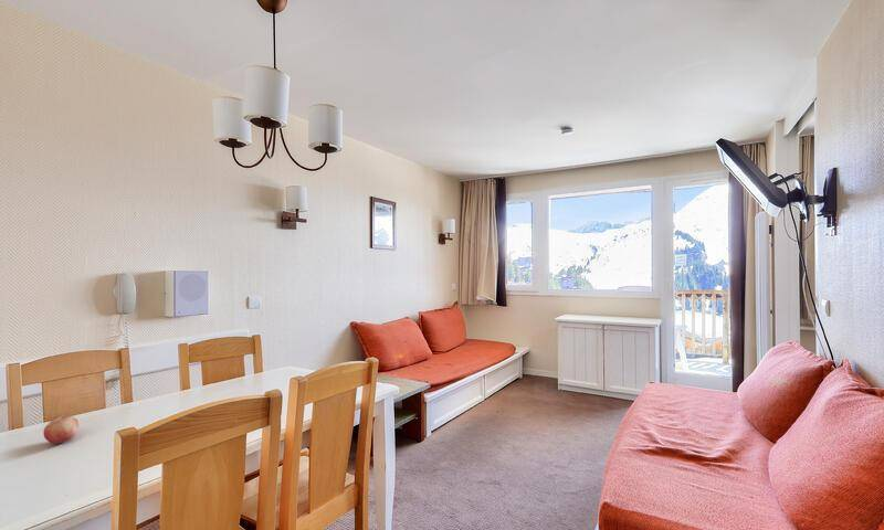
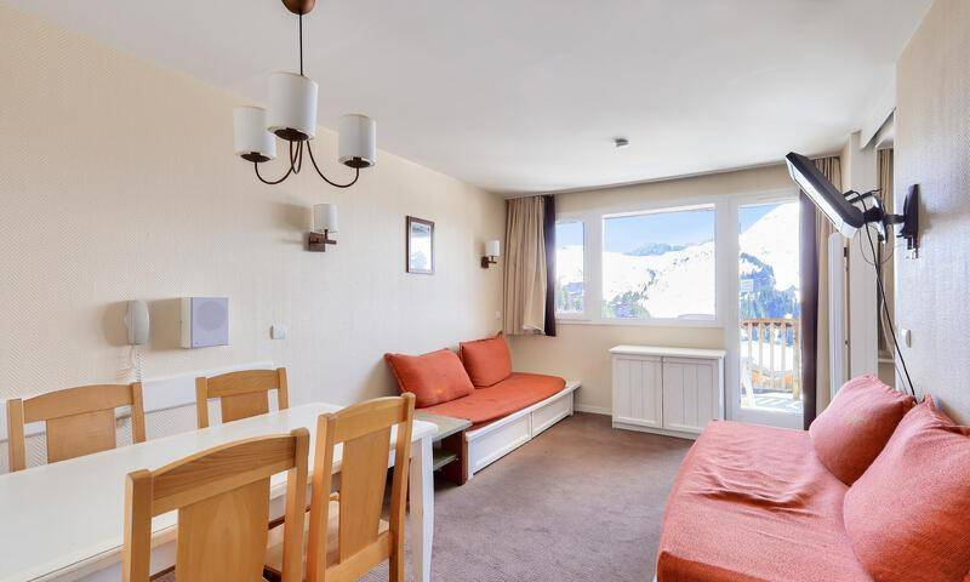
- fruit (61, 430)
